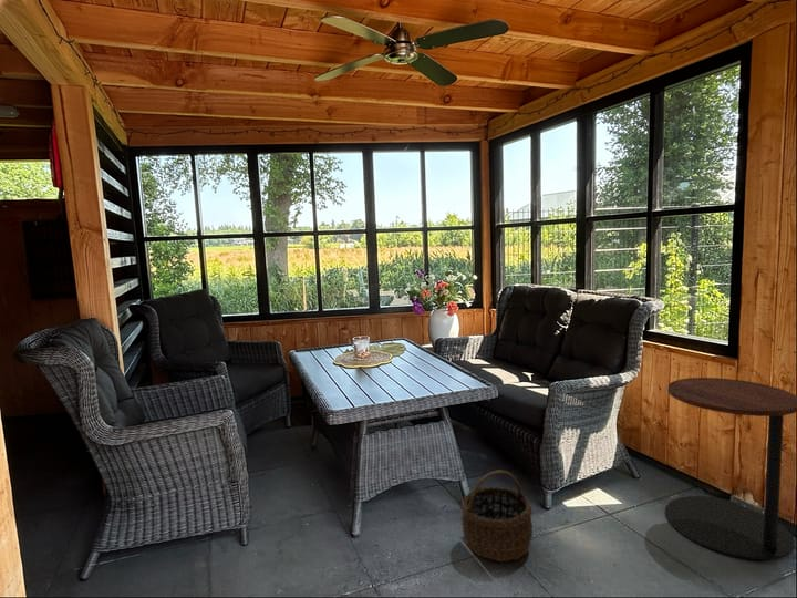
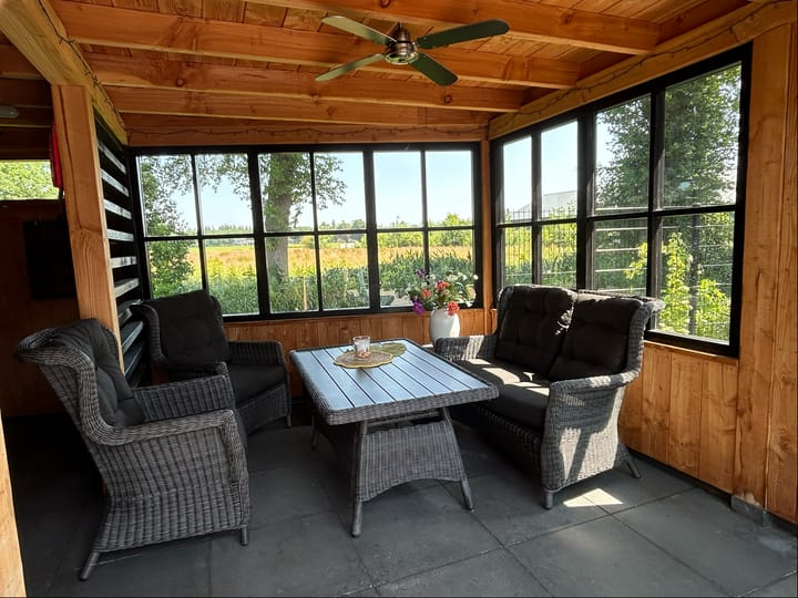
- side table (766, 465)
- wicker basket (496, 509)
